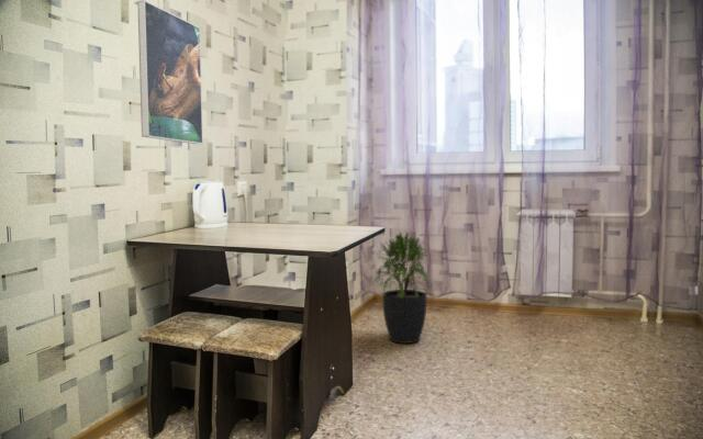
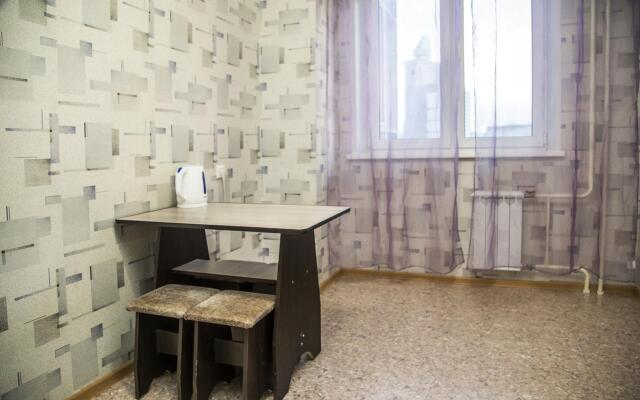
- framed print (172, 78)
- potted plant (400, 284)
